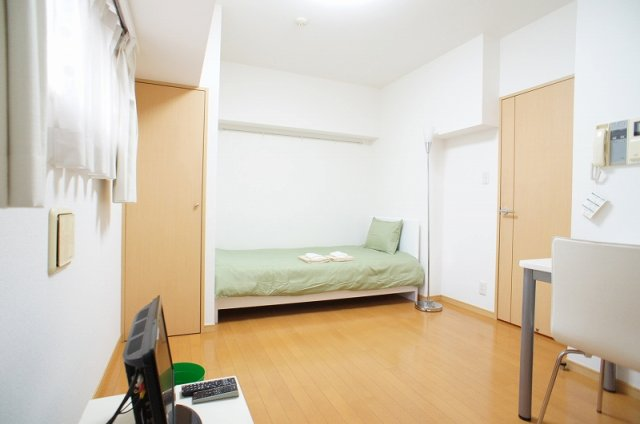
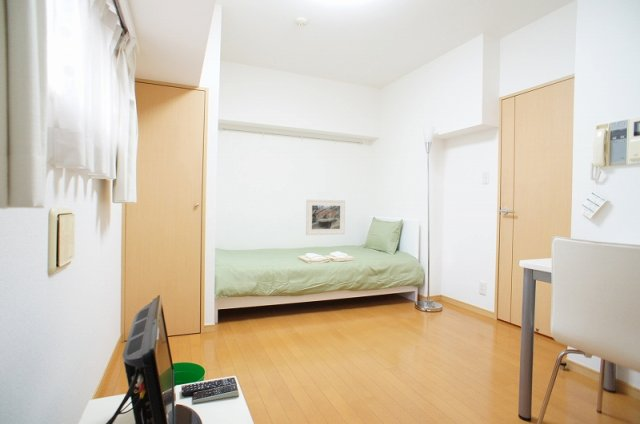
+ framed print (326, 217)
